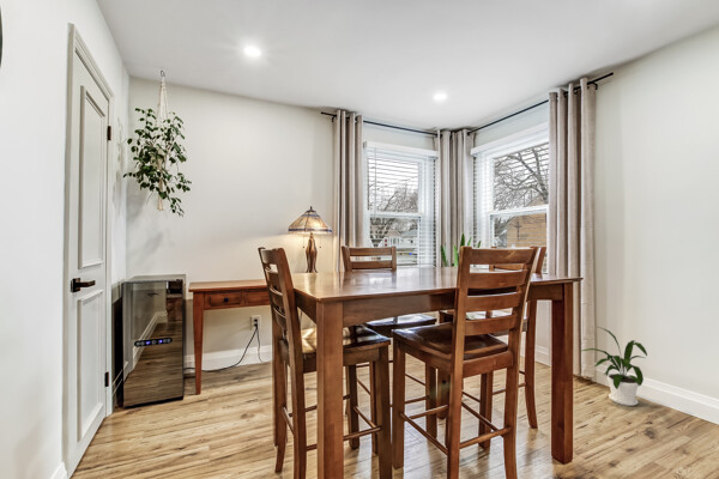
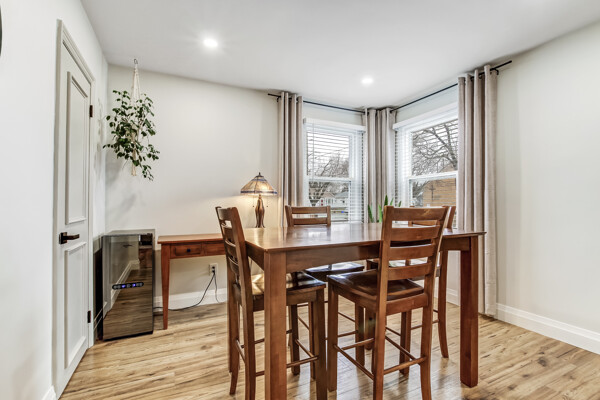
- house plant (620, 365)
